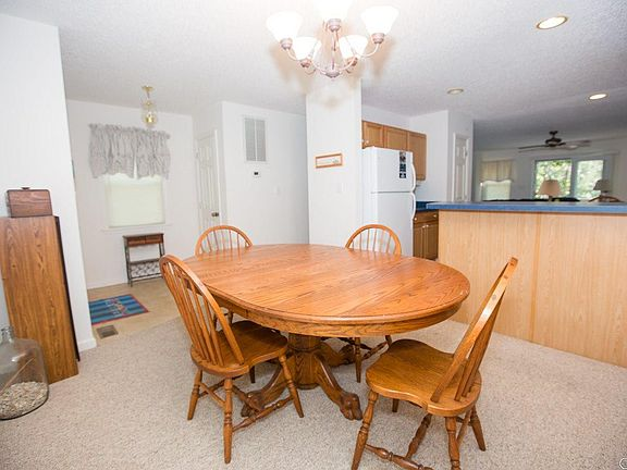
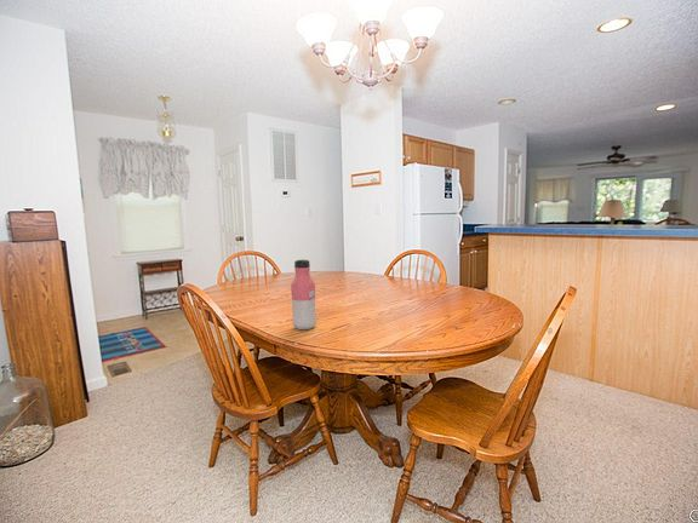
+ water bottle (303, 293)
